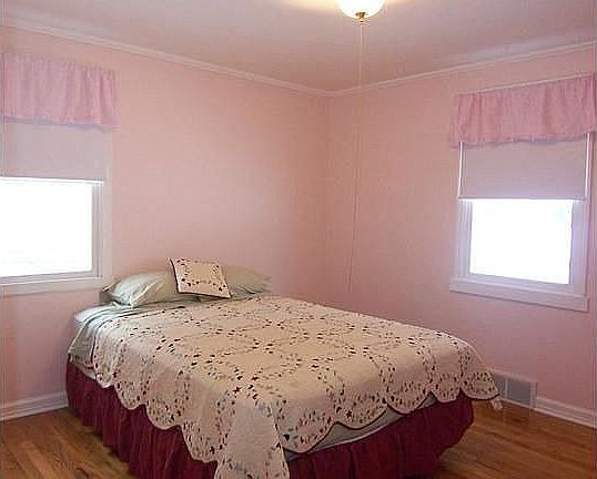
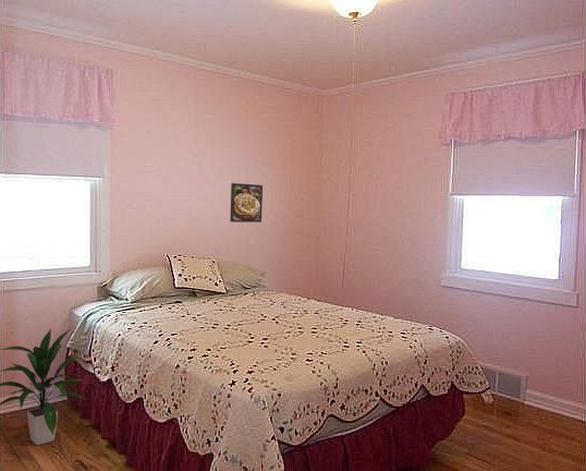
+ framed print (246, 203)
+ indoor plant (41, 386)
